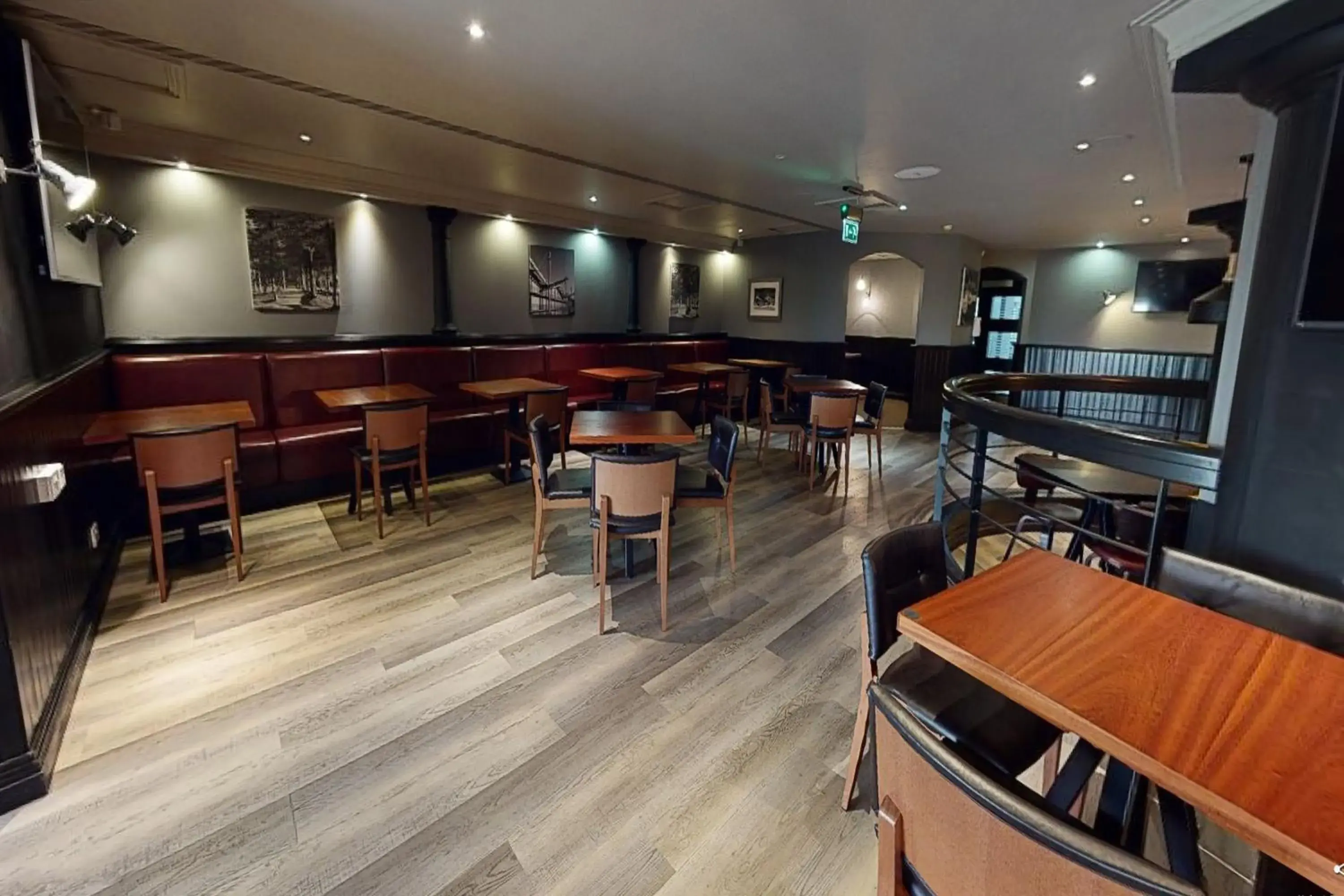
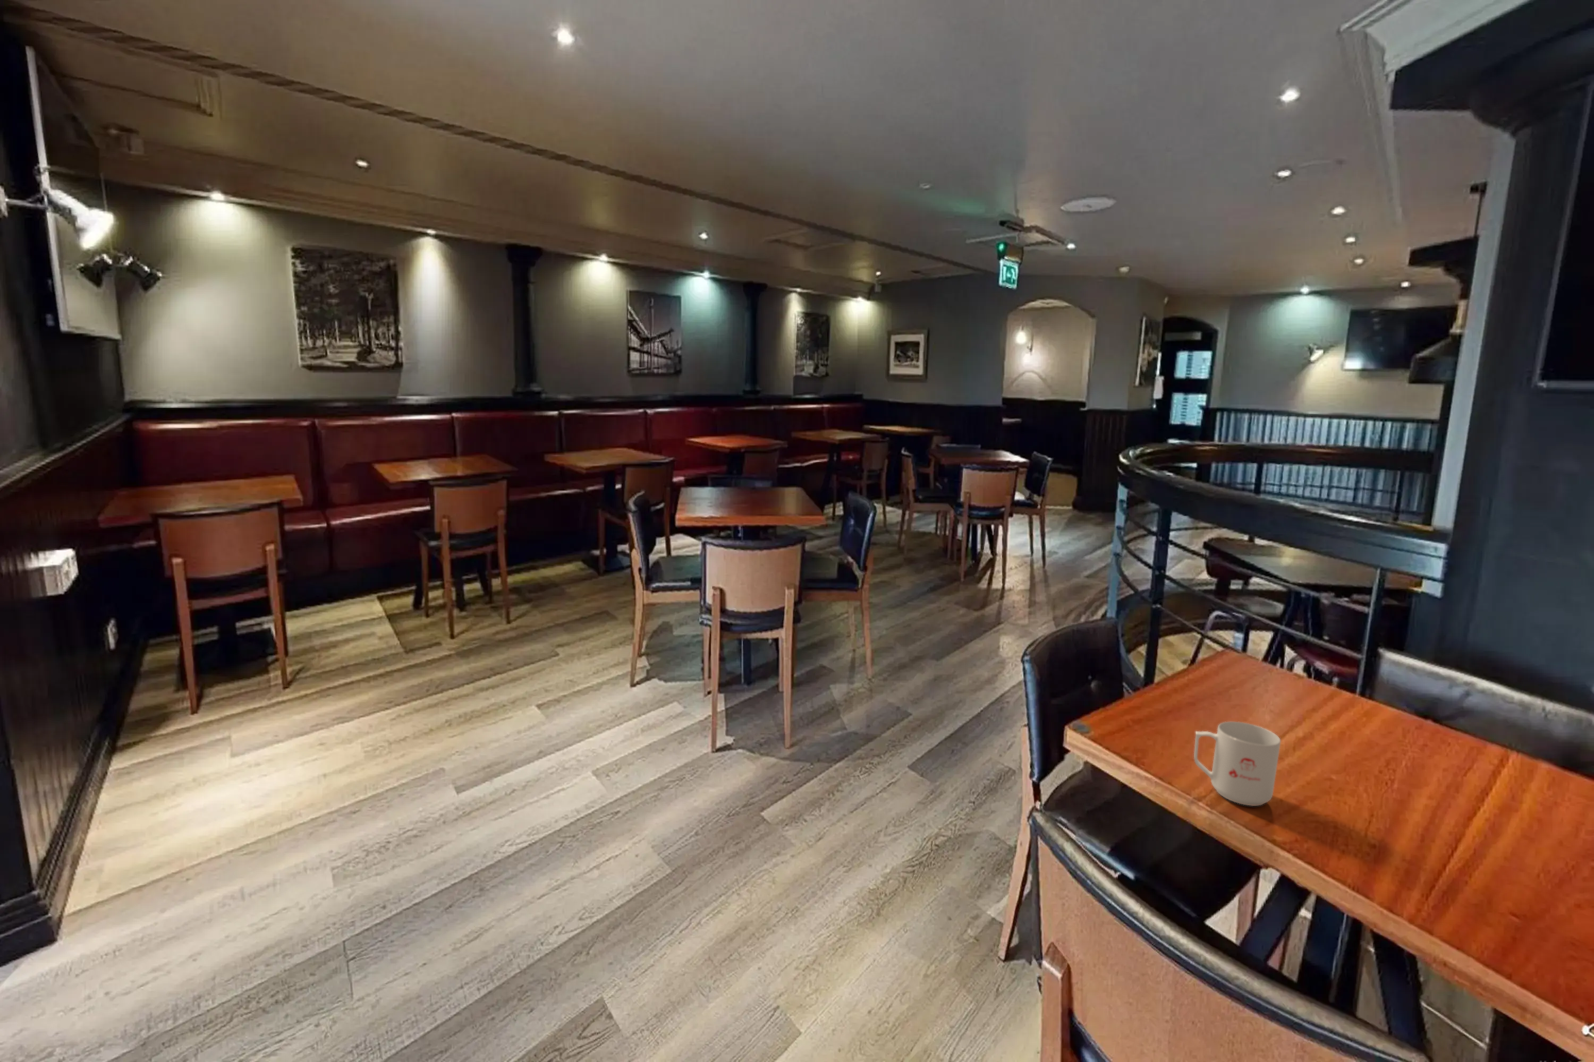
+ mug (1233, 761)
